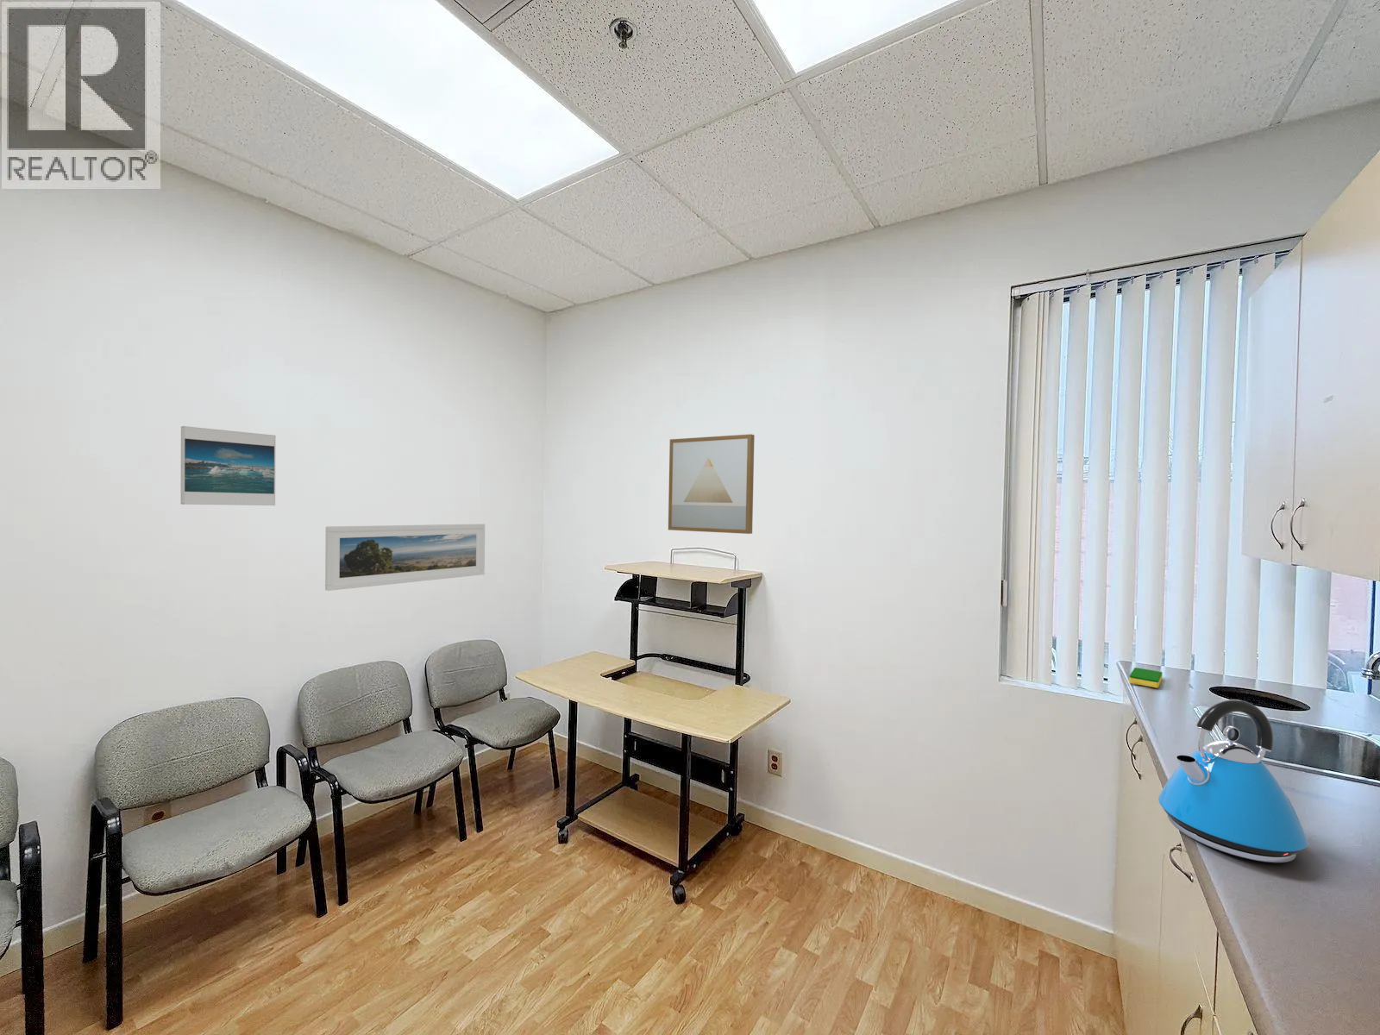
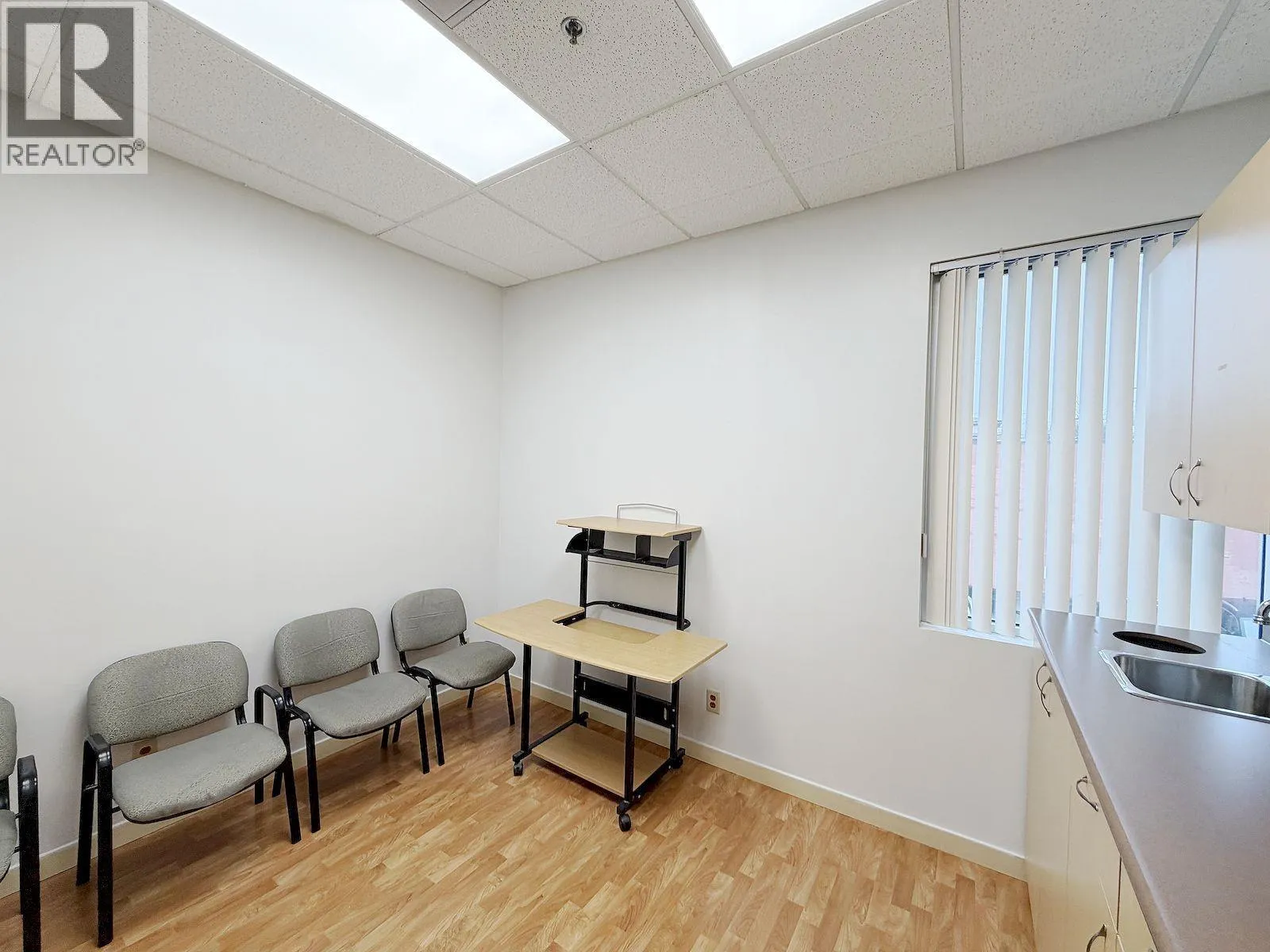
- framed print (230, 467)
- kettle (1233, 766)
- dish sponge (1145, 677)
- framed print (414, 553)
- wall art (708, 484)
